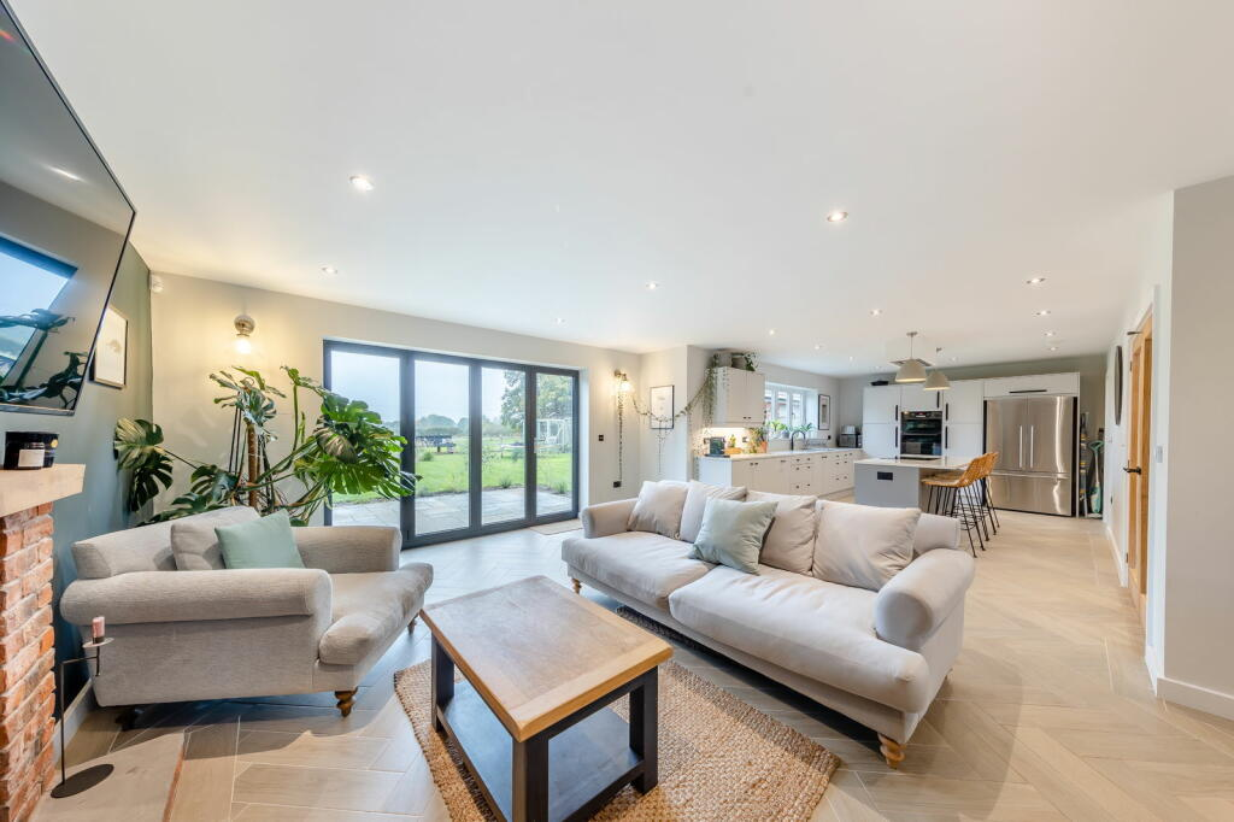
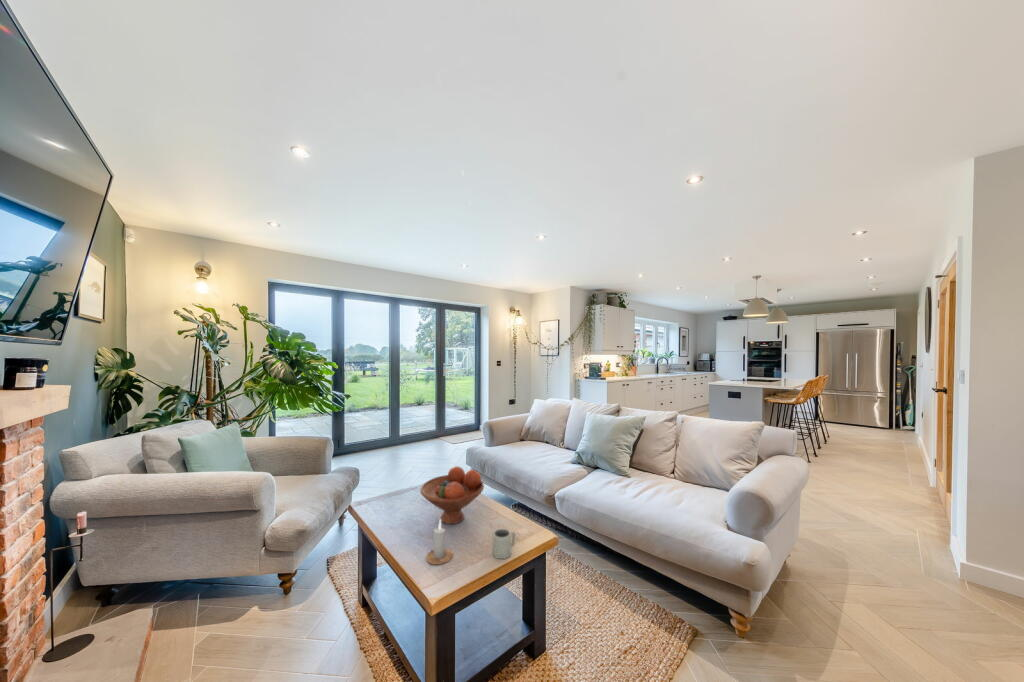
+ candle (439, 537)
+ fruit bowl (452, 496)
+ cup (504, 542)
